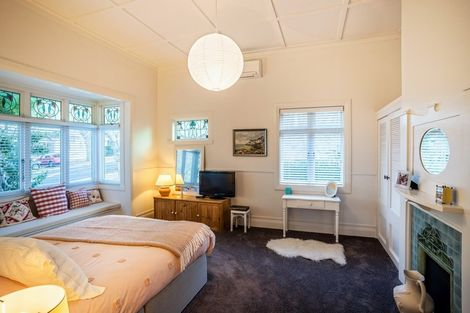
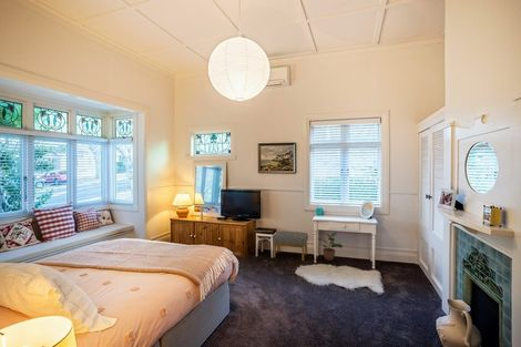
+ potted plant (329, 245)
+ footstool (290, 244)
